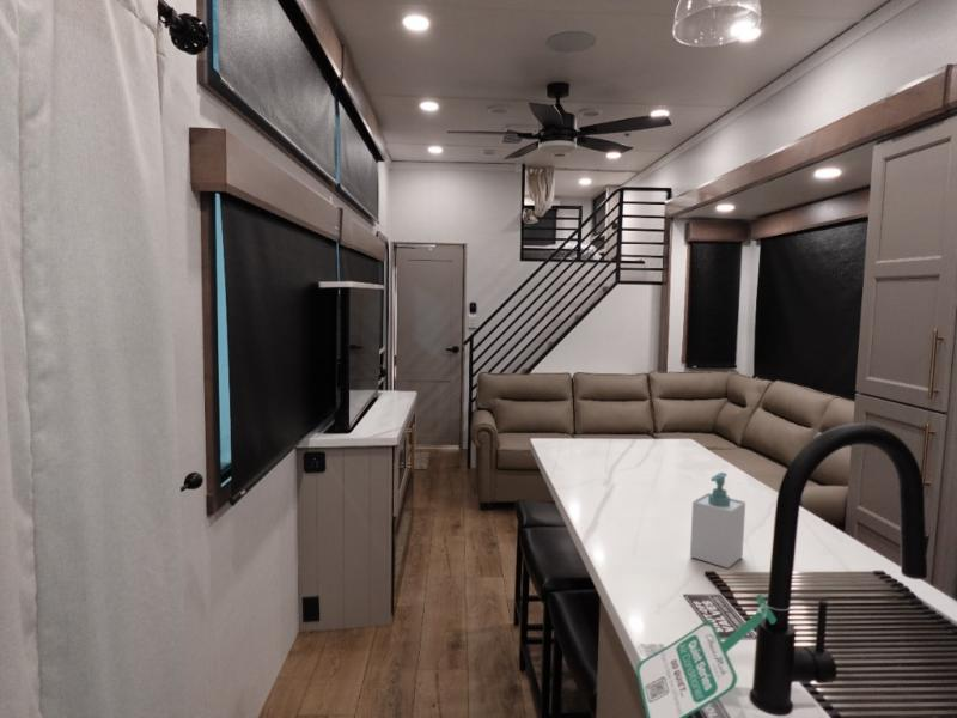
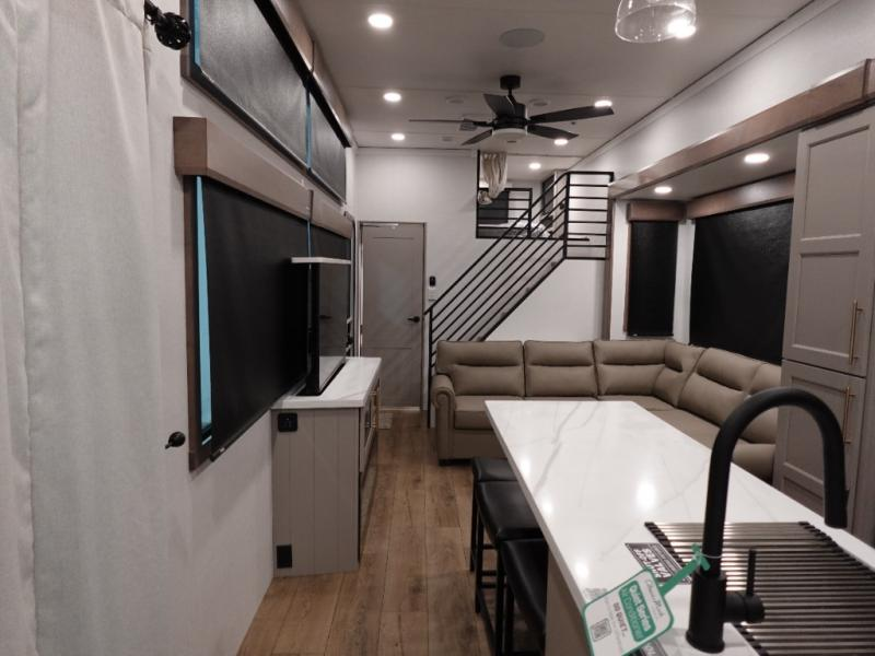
- soap bottle (718, 516)
